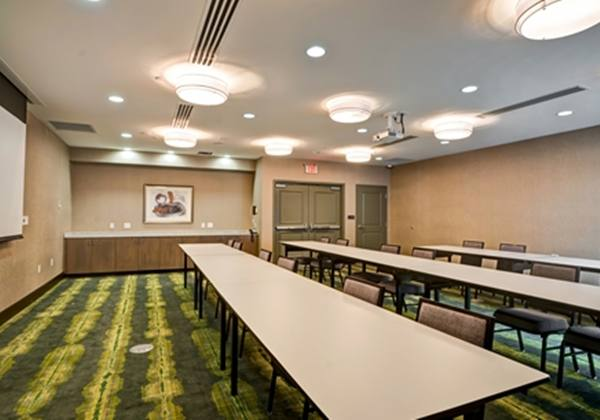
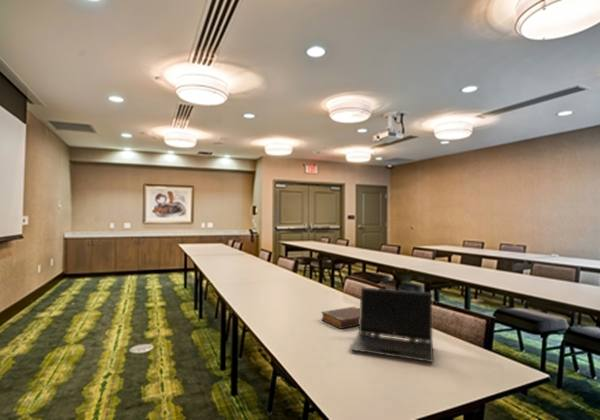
+ laptop computer (392, 321)
+ book (348, 317)
